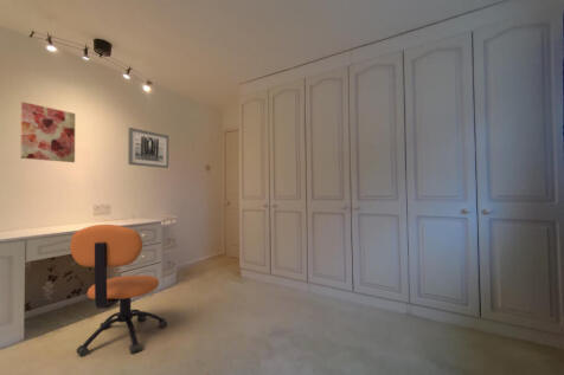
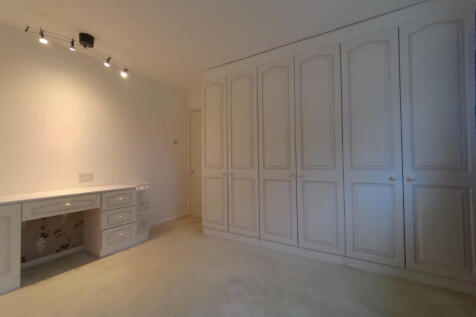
- office chair (123, 278)
- wall art (149, 149)
- wall art (50, 134)
